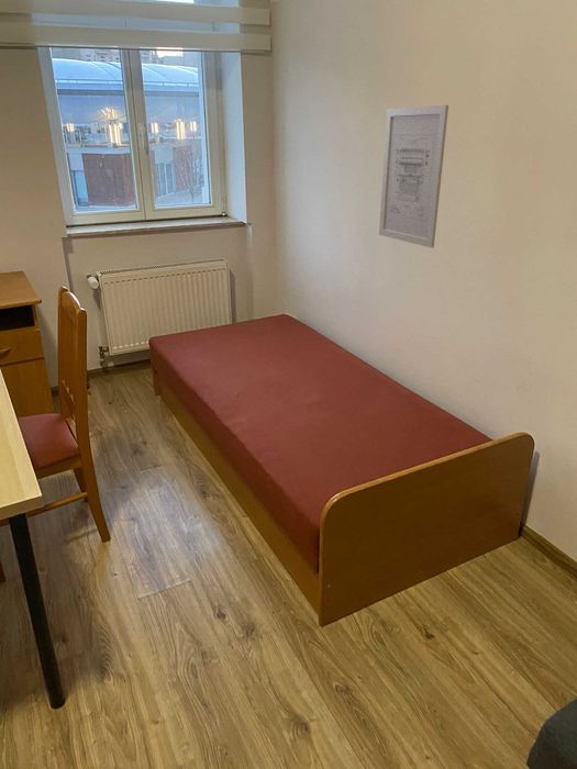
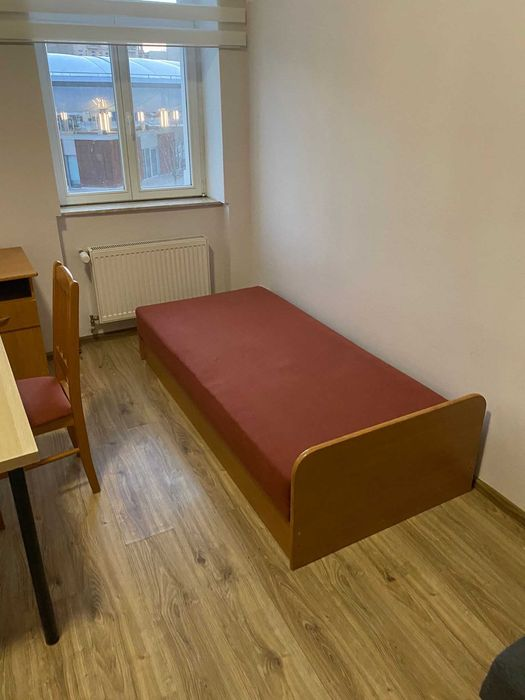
- wall art (410, 177)
